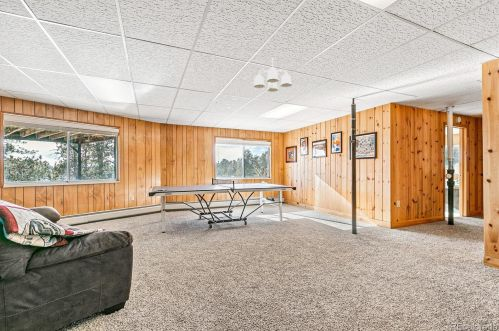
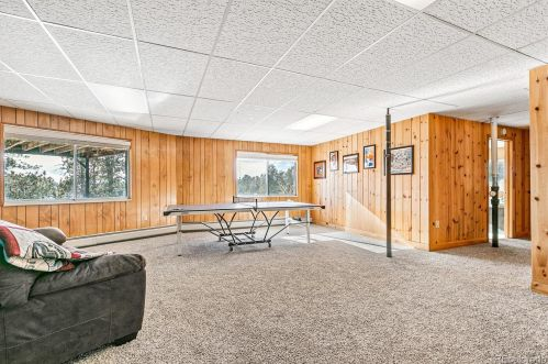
- ceiling light fixture (272, 72)
